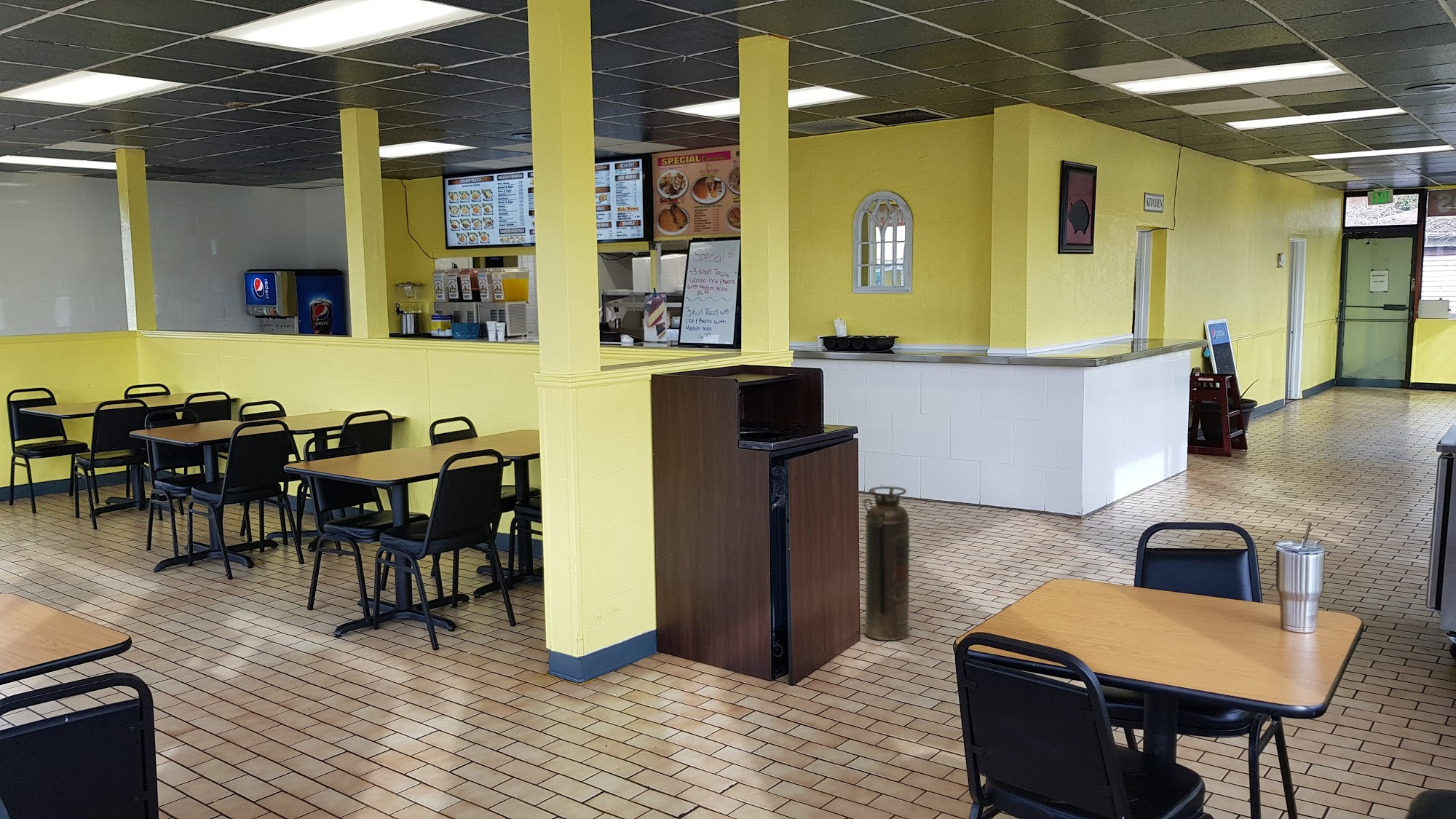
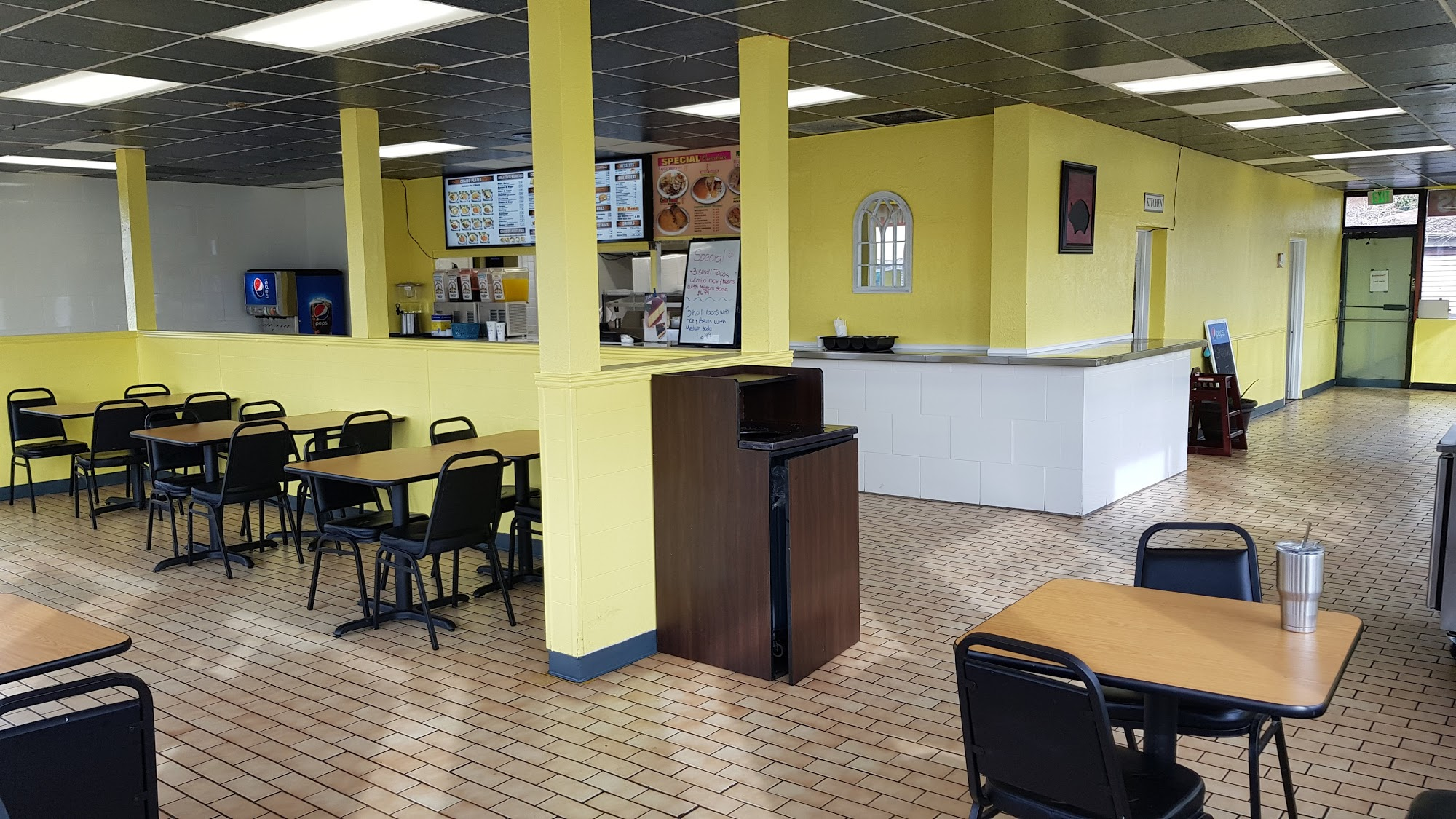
- fire extinguisher (885, 562)
